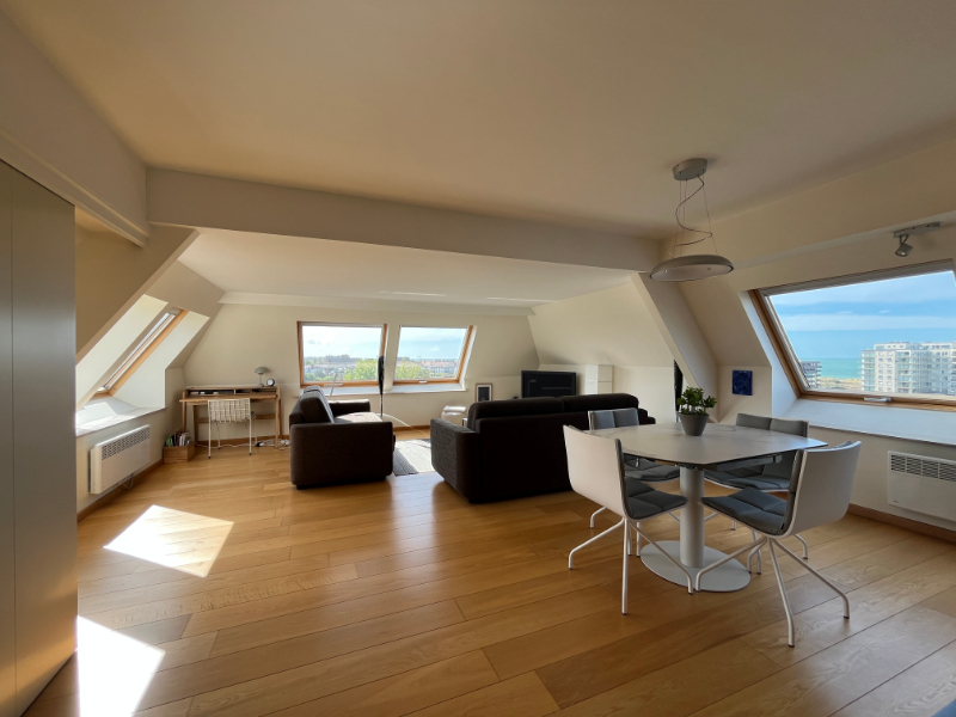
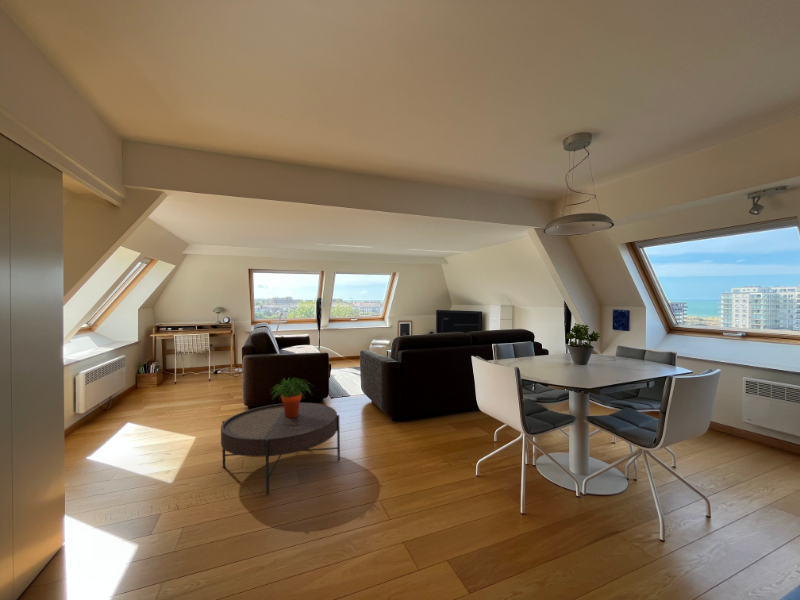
+ potted plant (291, 396)
+ coffee table (282, 441)
